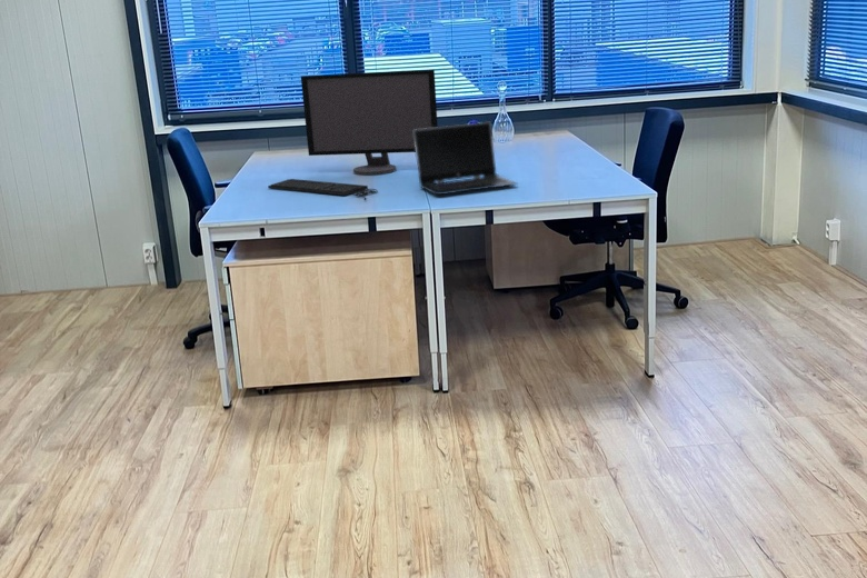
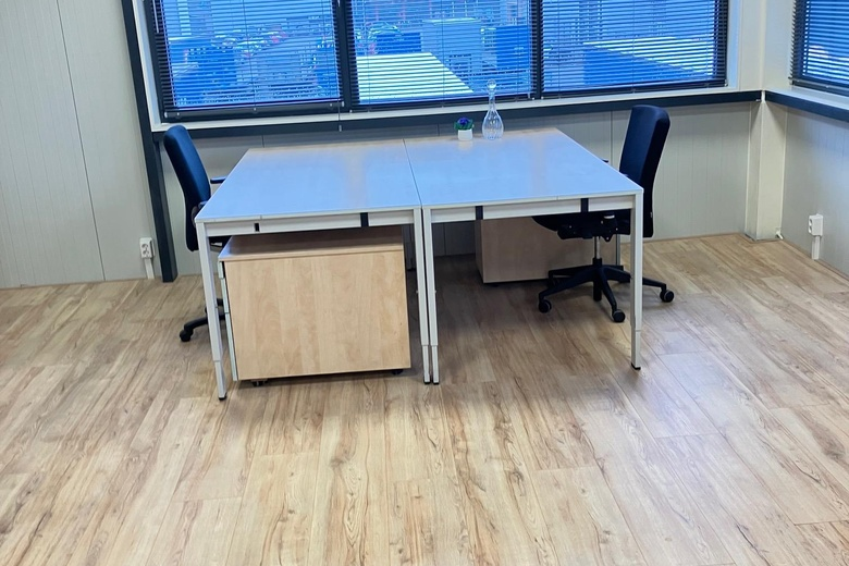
- keyboard (326, 188)
- computer monitor (370, 122)
- laptop computer (465, 158)
